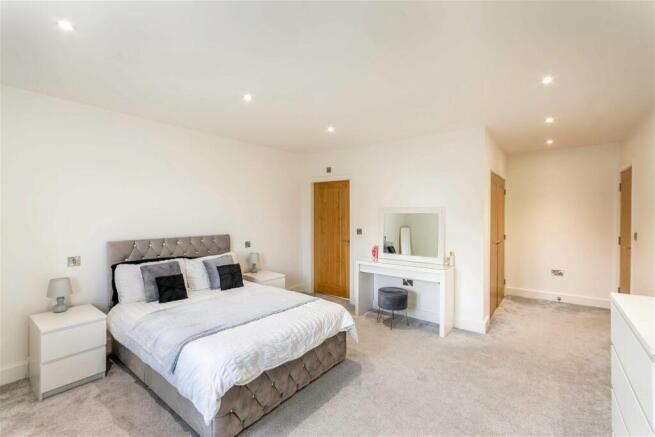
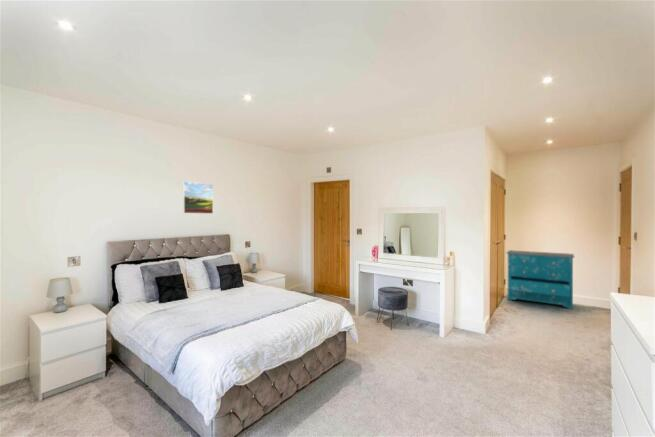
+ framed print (198, 198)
+ dresser (538, 279)
